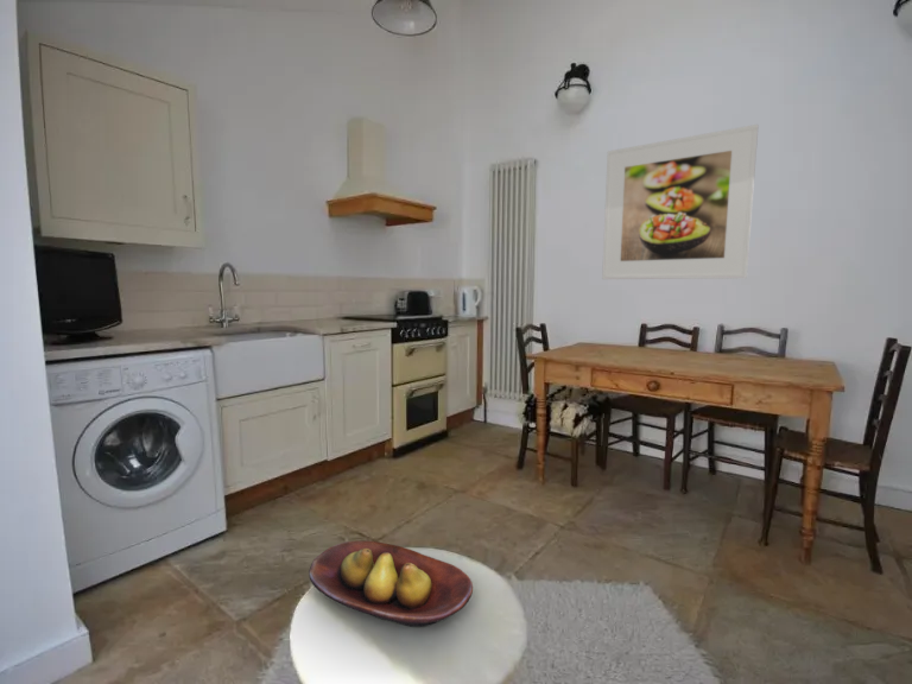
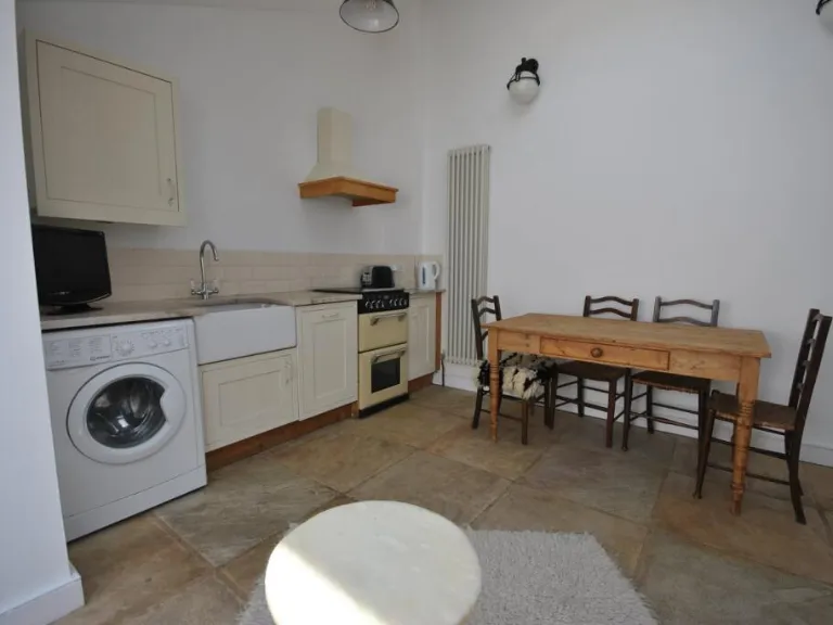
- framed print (672, 209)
- fruit bowl (388, 577)
